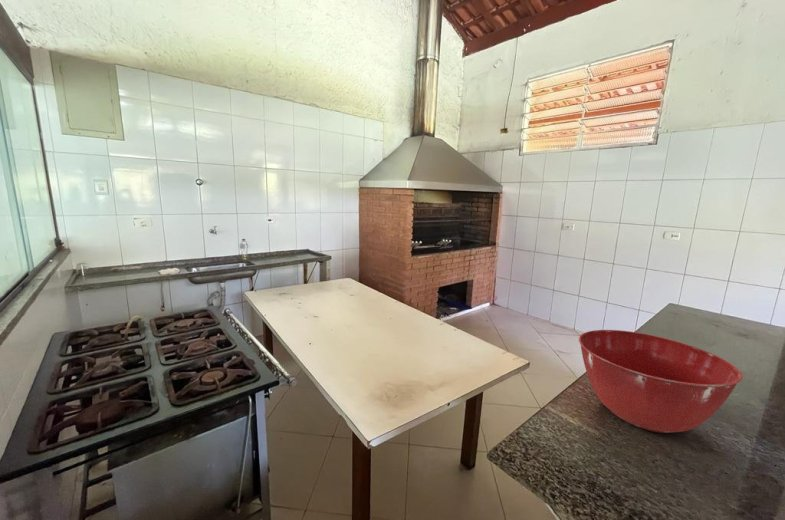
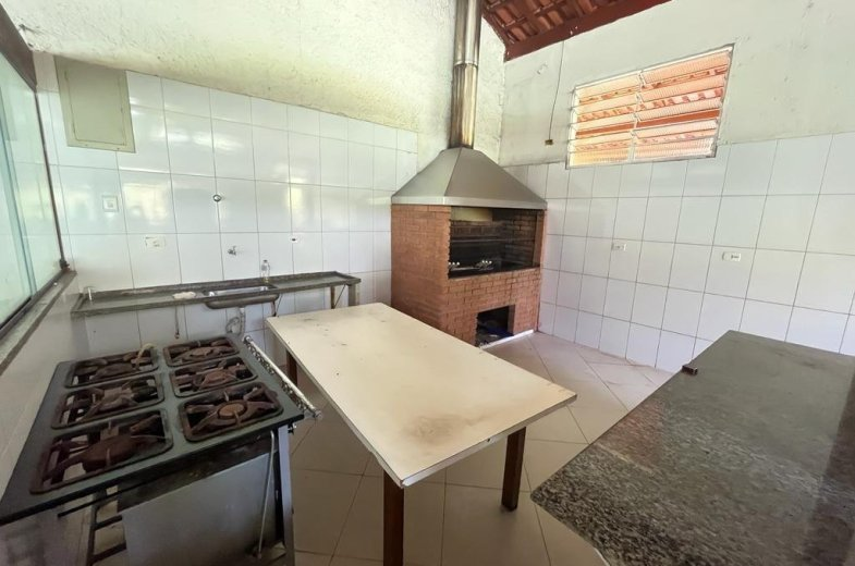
- mixing bowl (645, 382)
